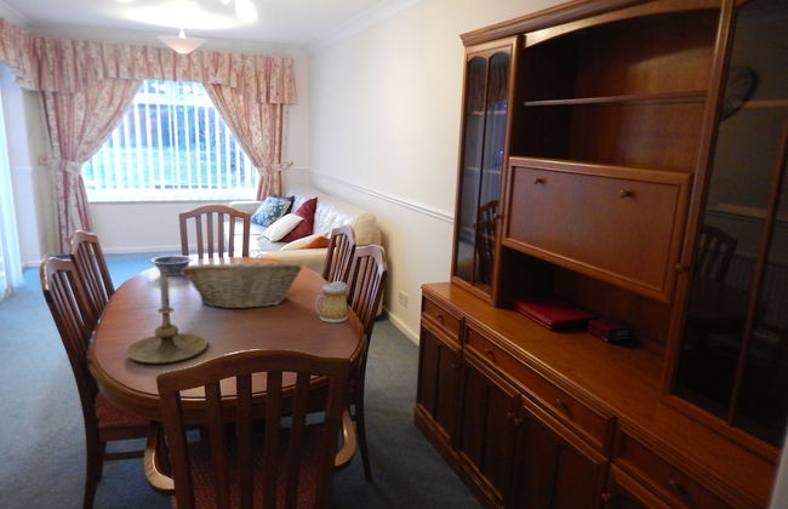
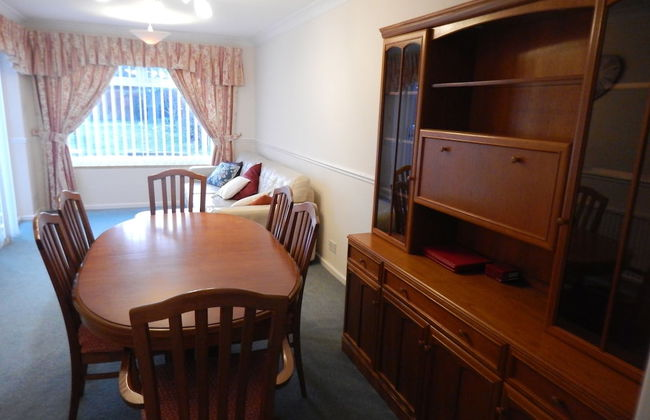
- candle holder (165, 310)
- fruit basket (244, 278)
- bowl (172, 265)
- mug (331, 301)
